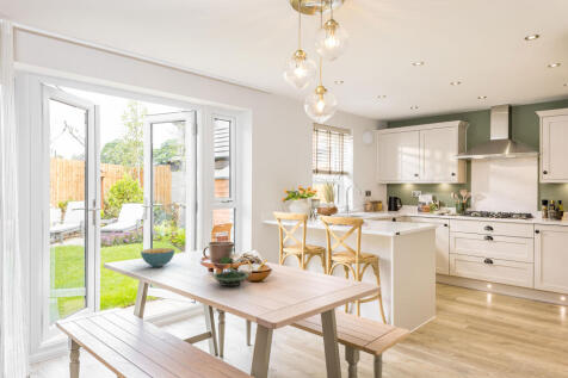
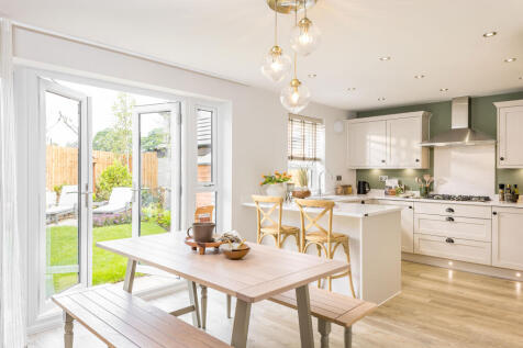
- cereal bowl (158, 258)
- terrarium (231, 254)
